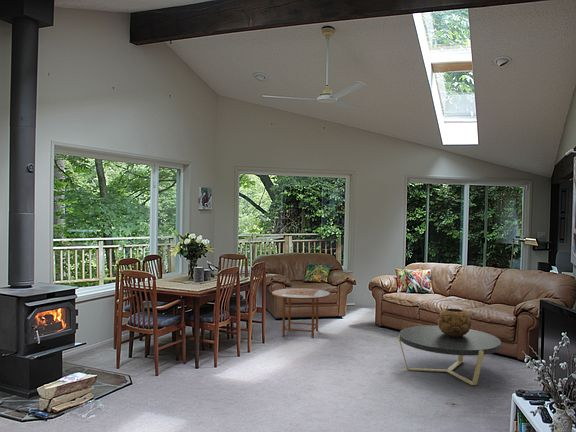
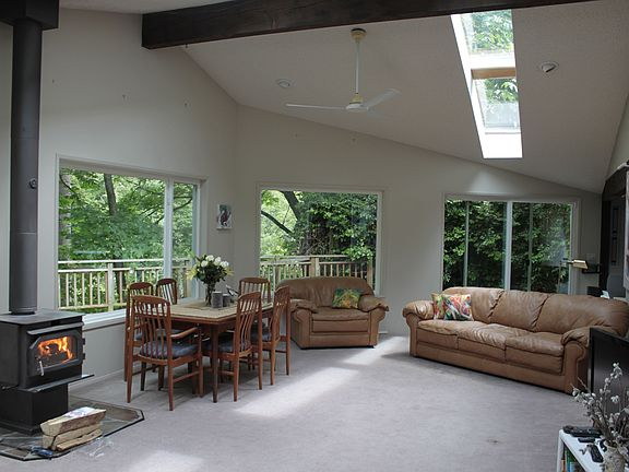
- coffee table (447, 353)
- decorative bowl (454, 322)
- side table (290, 312)
